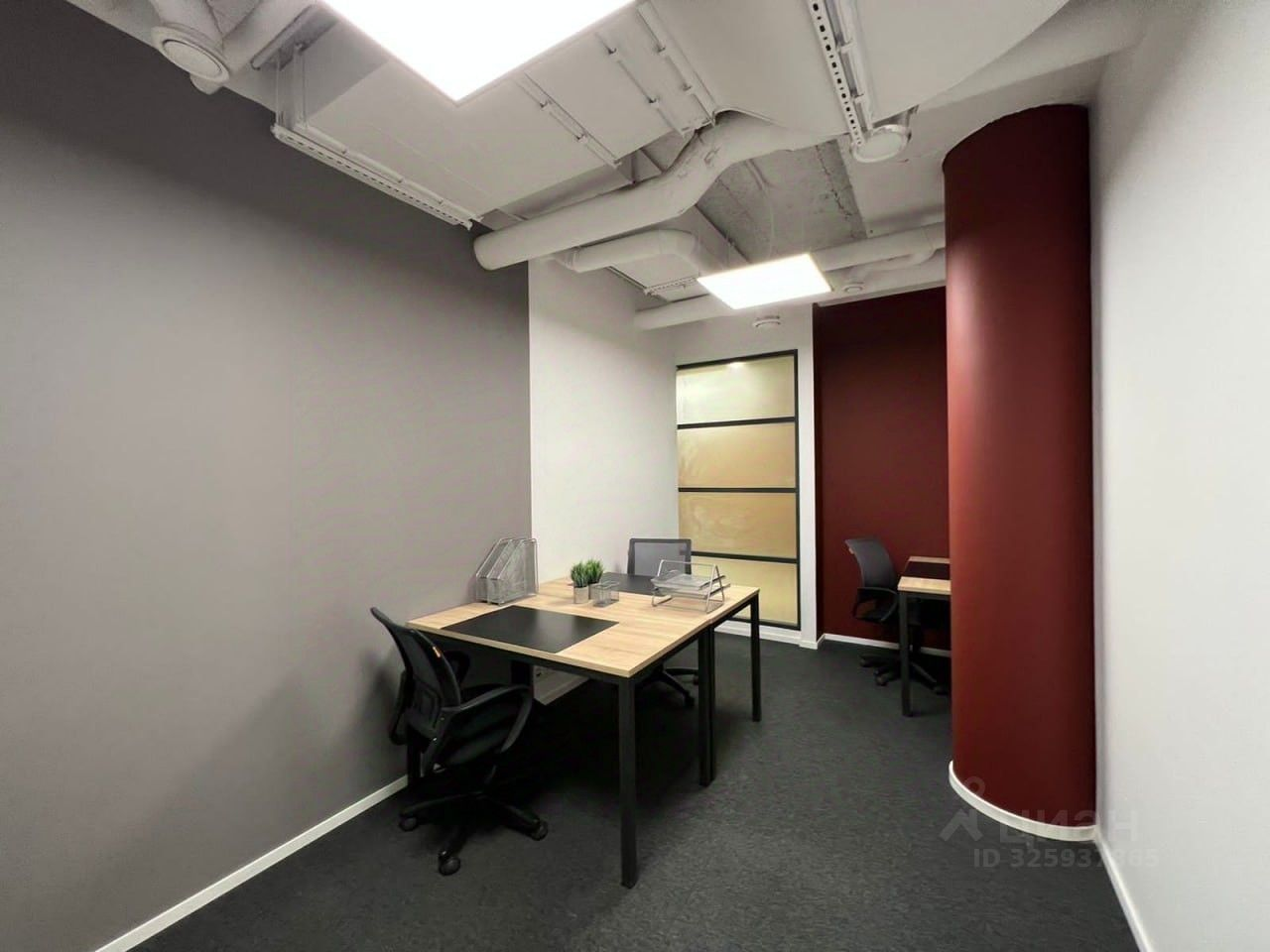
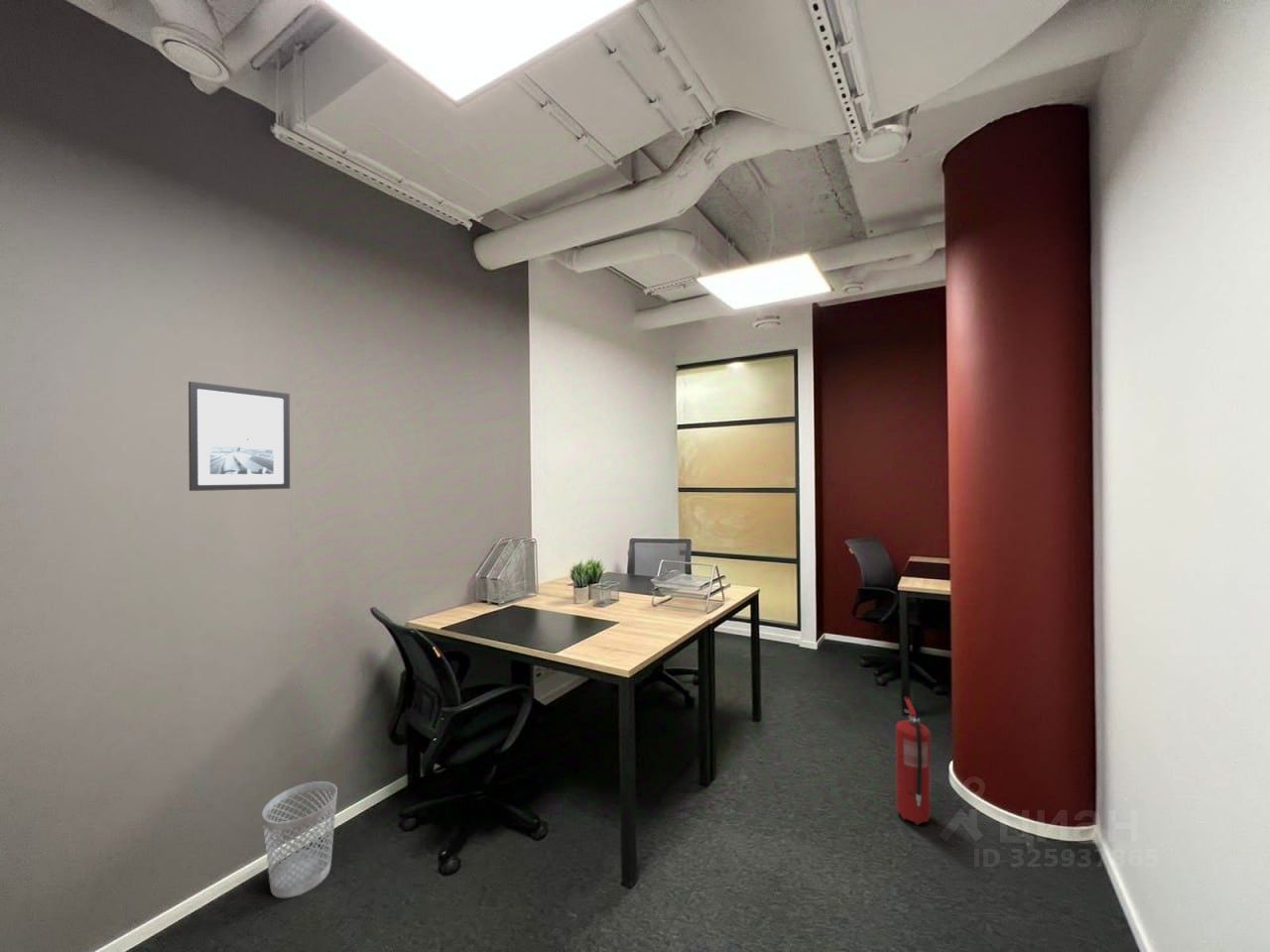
+ wastebasket (301, 838)
+ fire extinguisher (913, 762)
+ wall art (242, 438)
